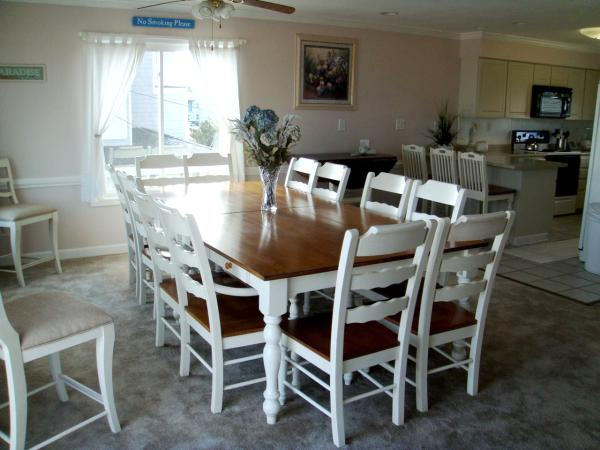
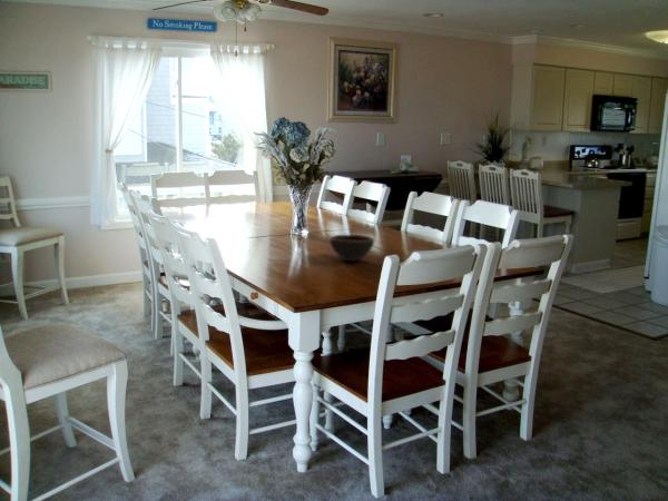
+ bowl (351, 248)
